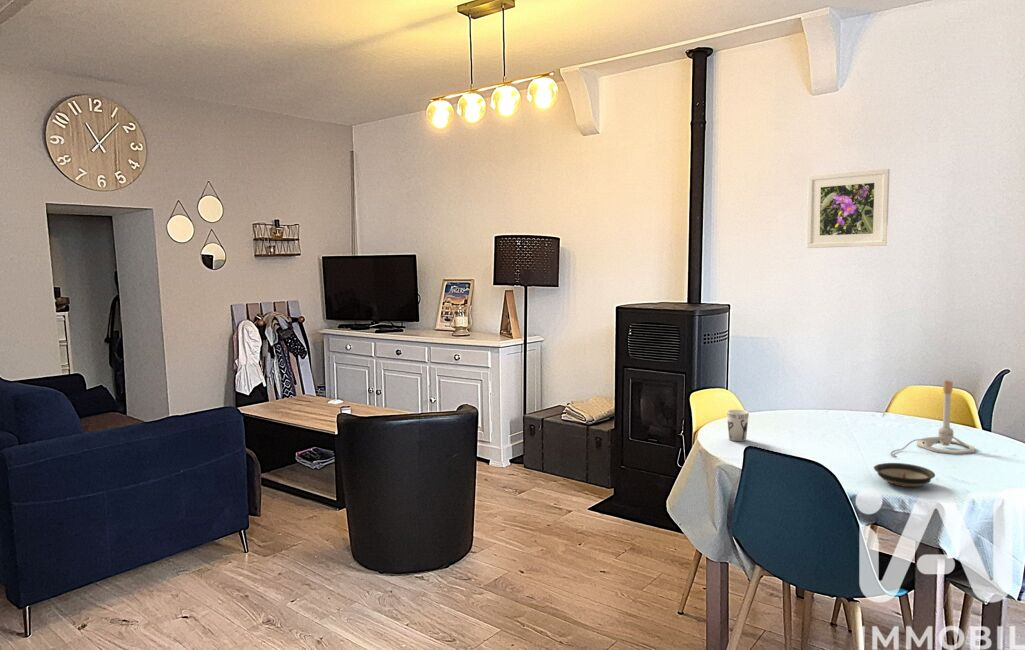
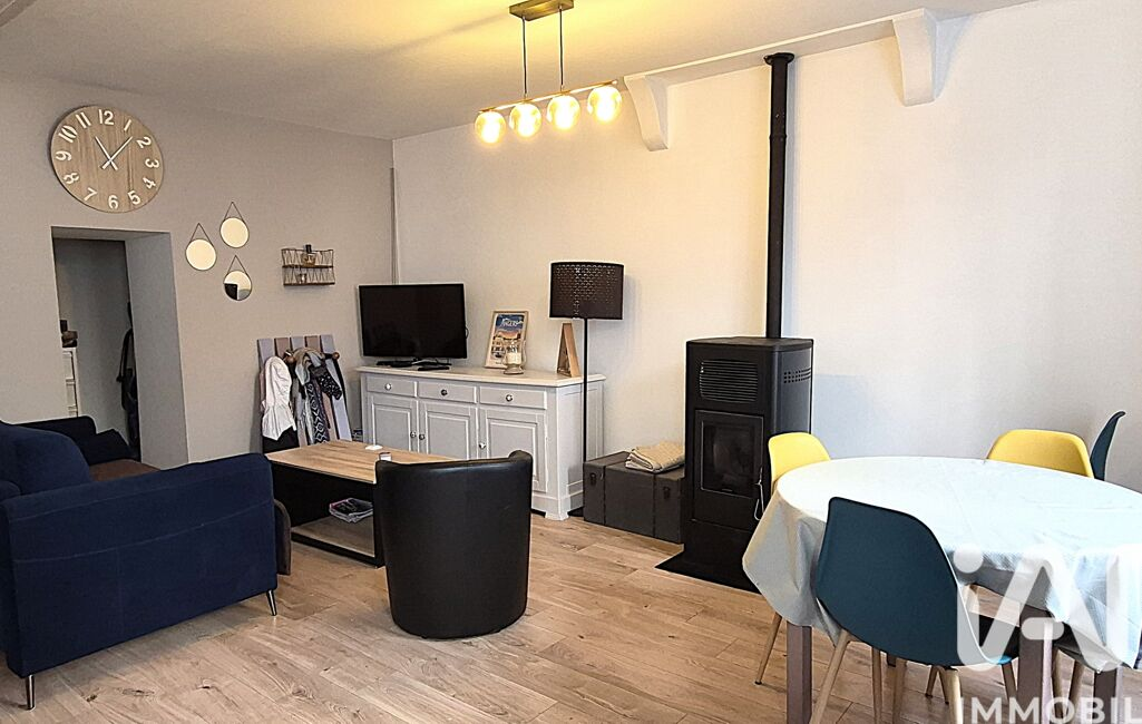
- cup (737, 425)
- lamp base (943, 415)
- saucer (903, 476)
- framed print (846, 209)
